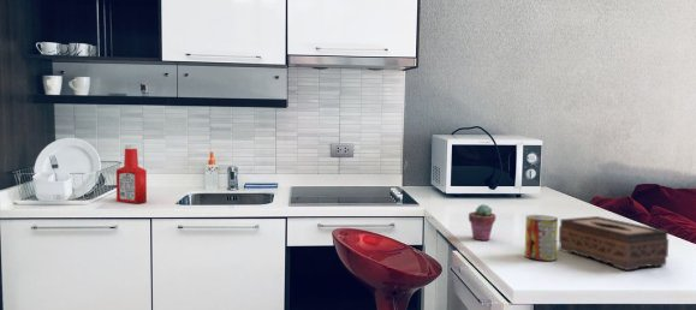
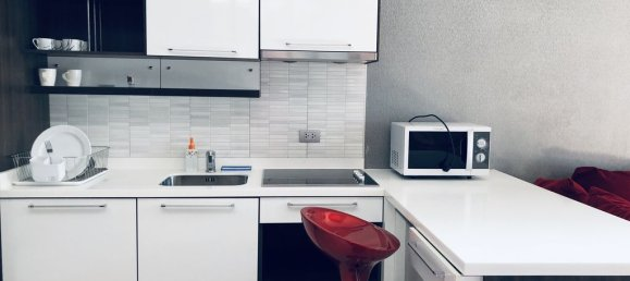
- tissue box (611, 240)
- potted succulent (481, 221)
- beverage can (541, 237)
- soap bottle (131, 173)
